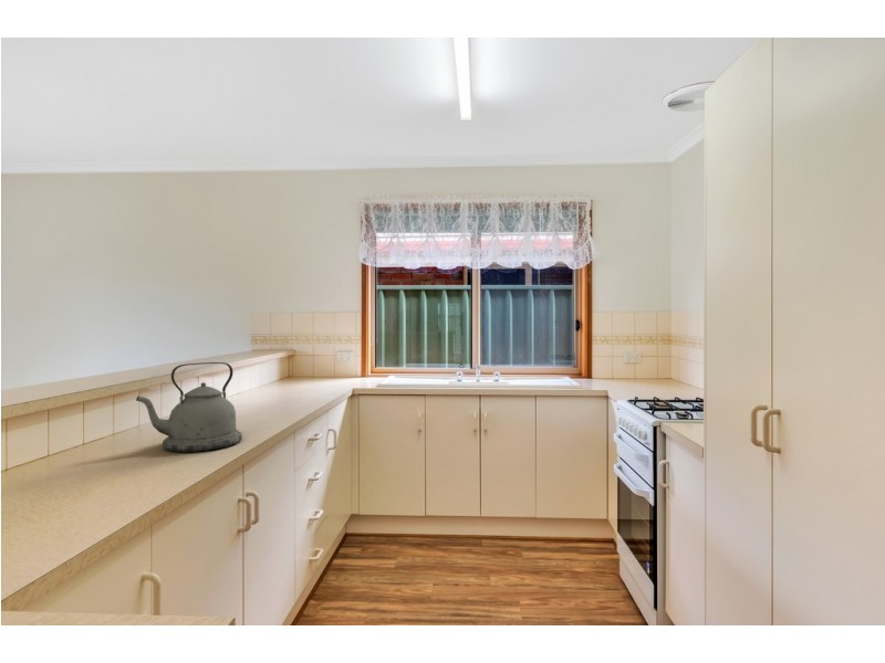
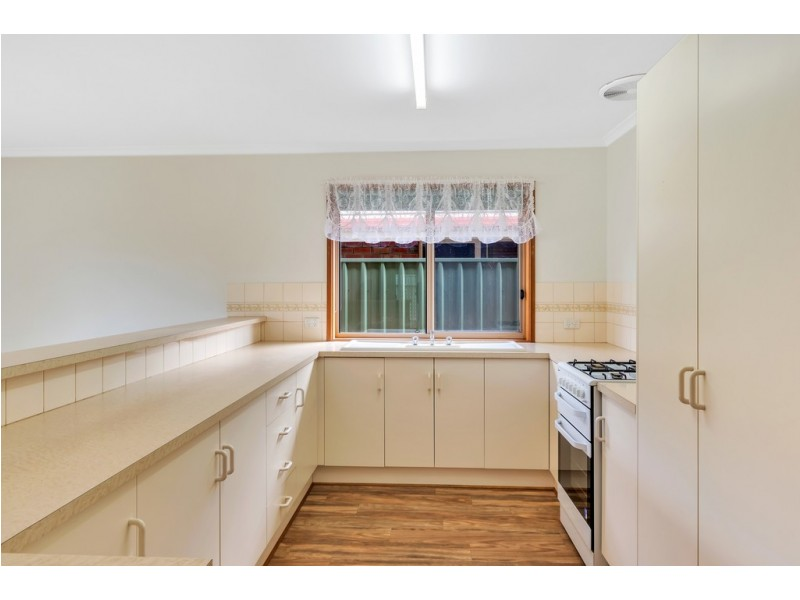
- kettle (199, 403)
